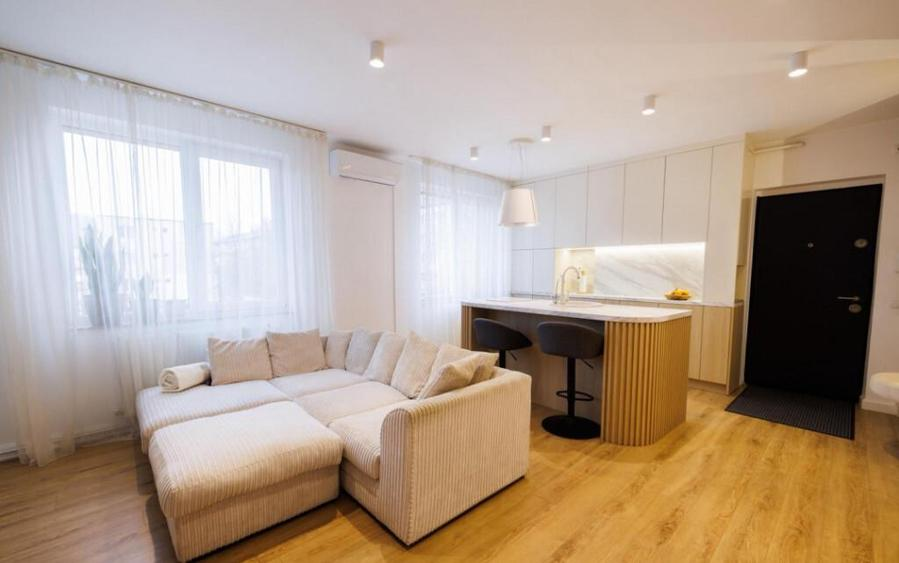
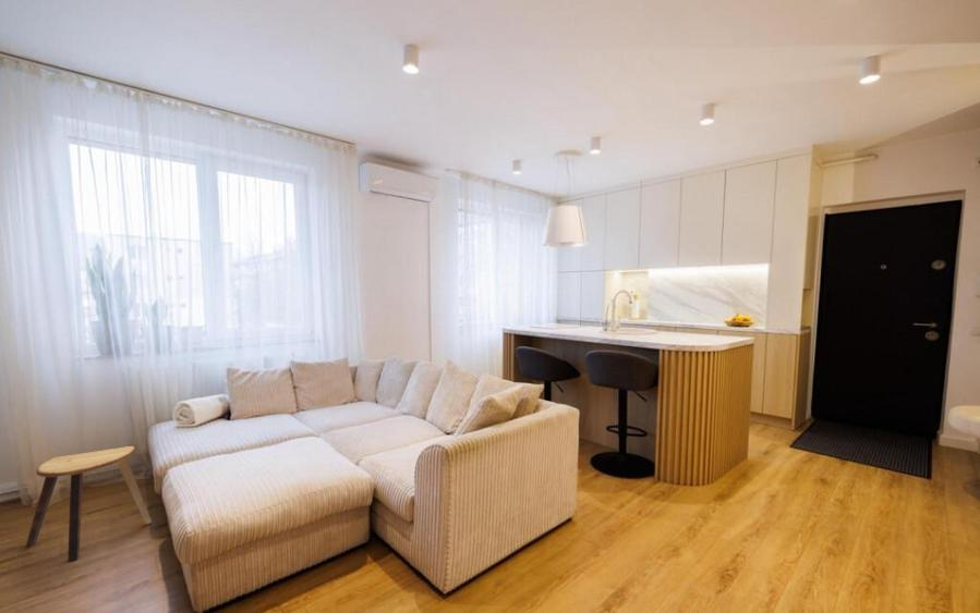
+ stool (81, 500)
